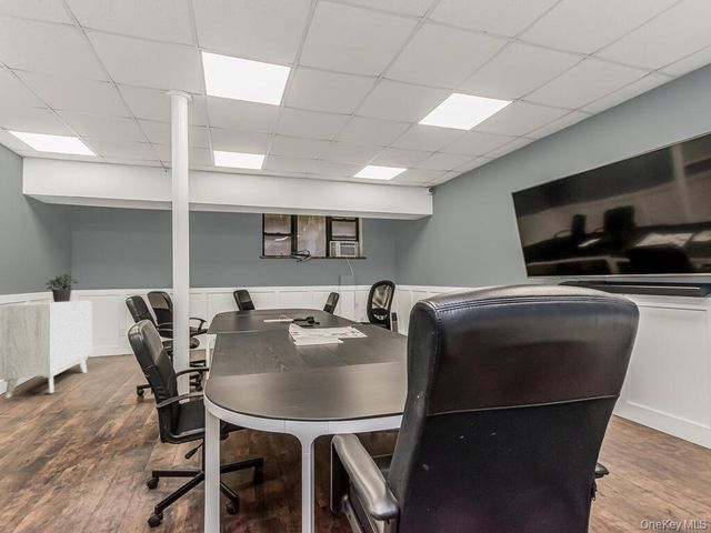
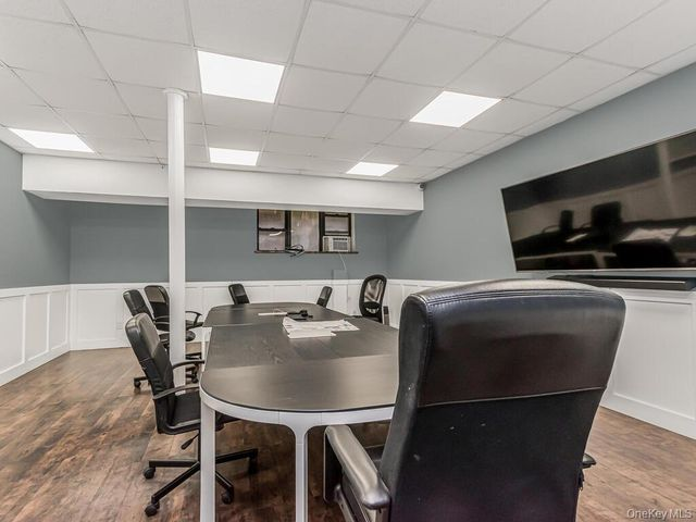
- potted plant (63, 286)
- sideboard (51, 342)
